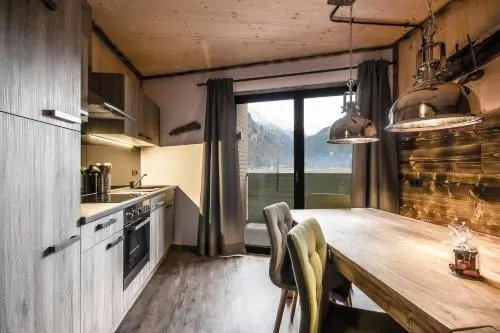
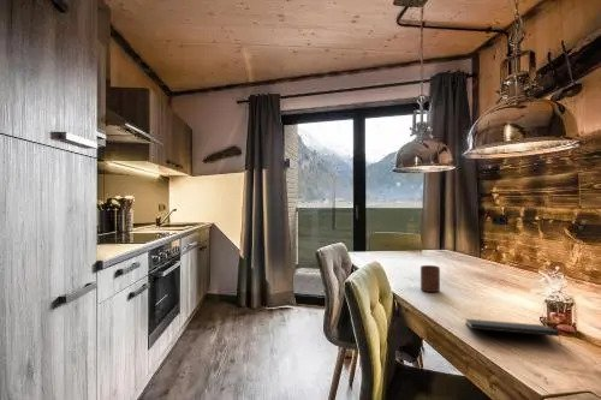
+ notepad (507, 327)
+ cup (428, 277)
